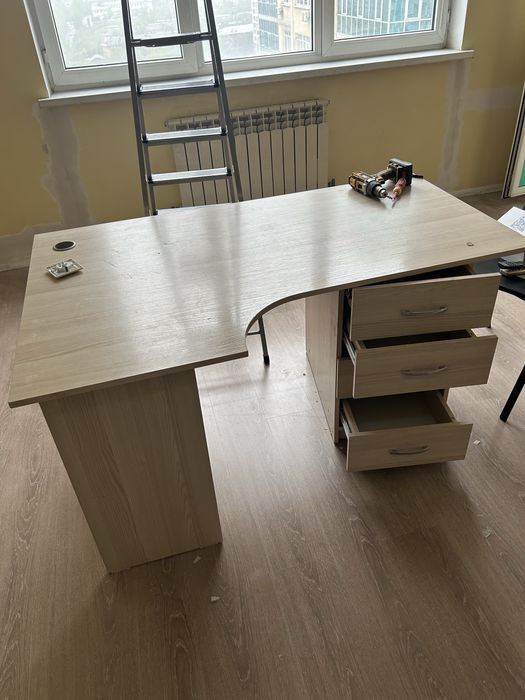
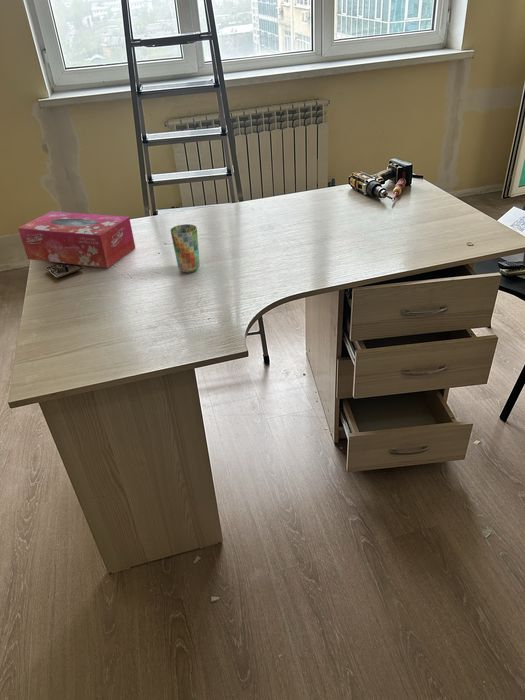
+ cup (186, 249)
+ tissue box (78, 238)
